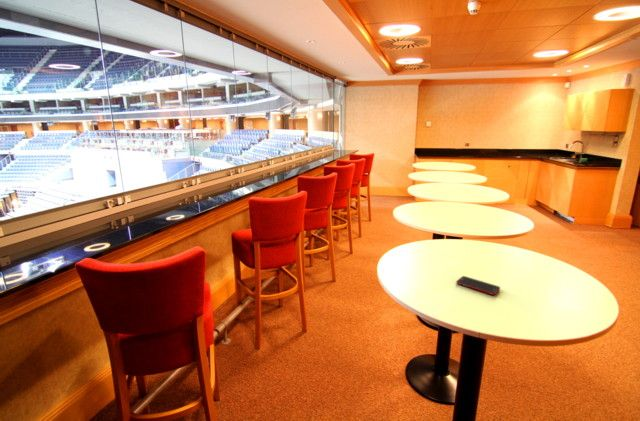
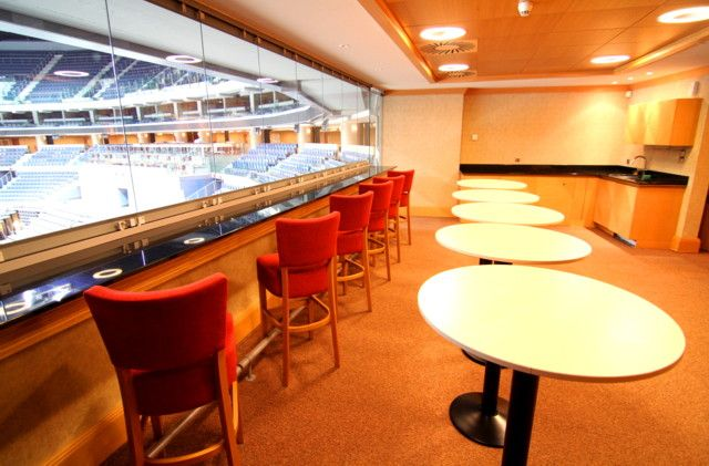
- cell phone (477, 285)
